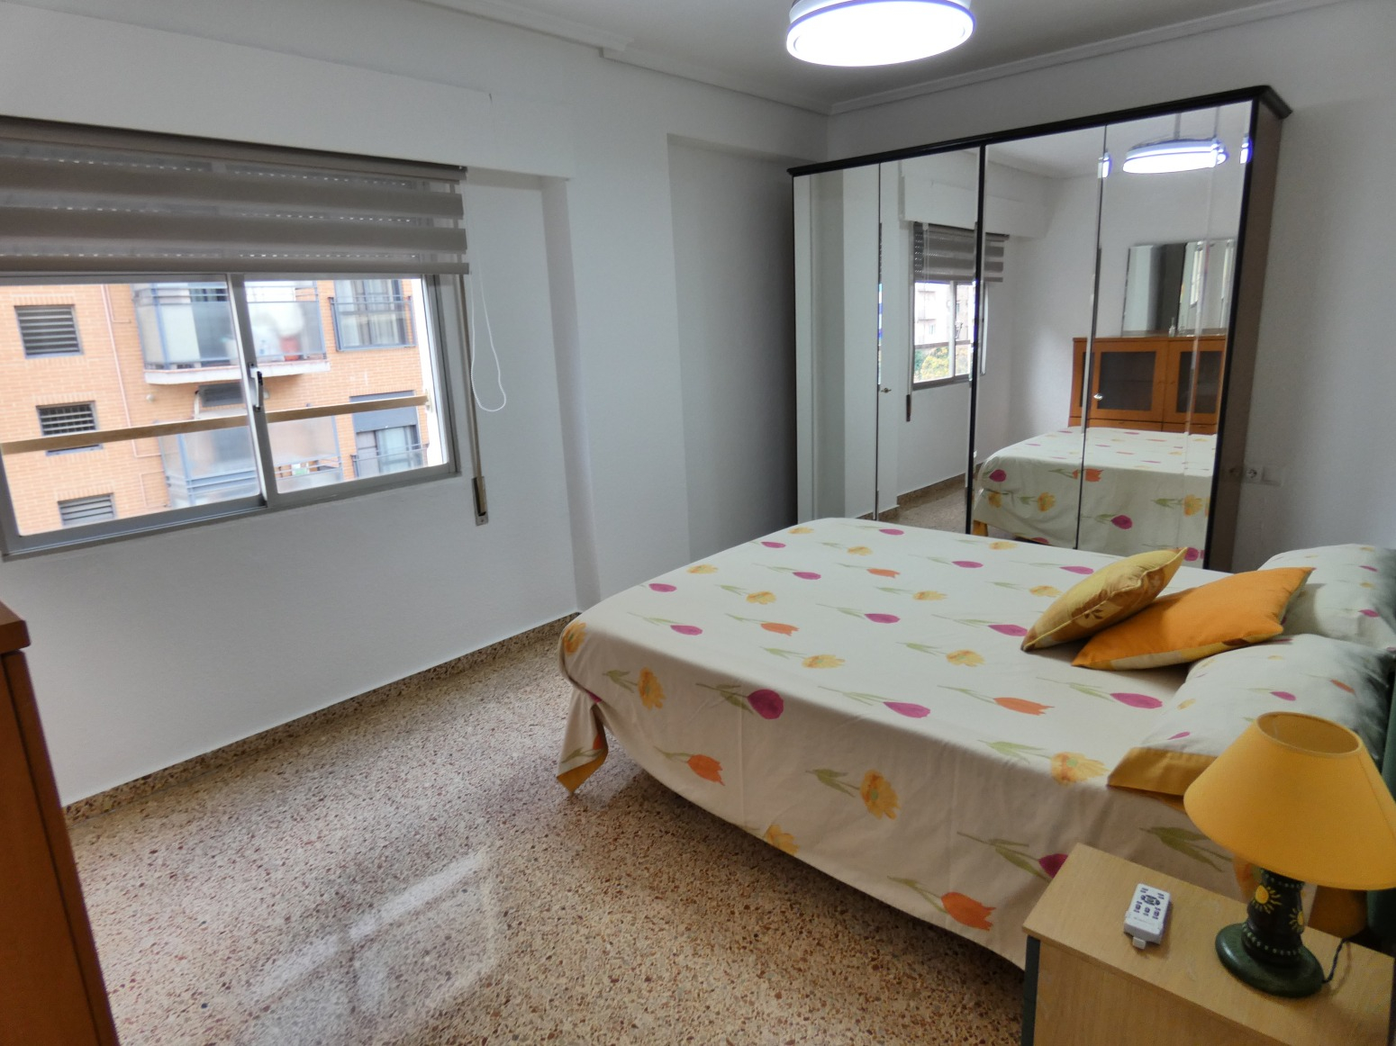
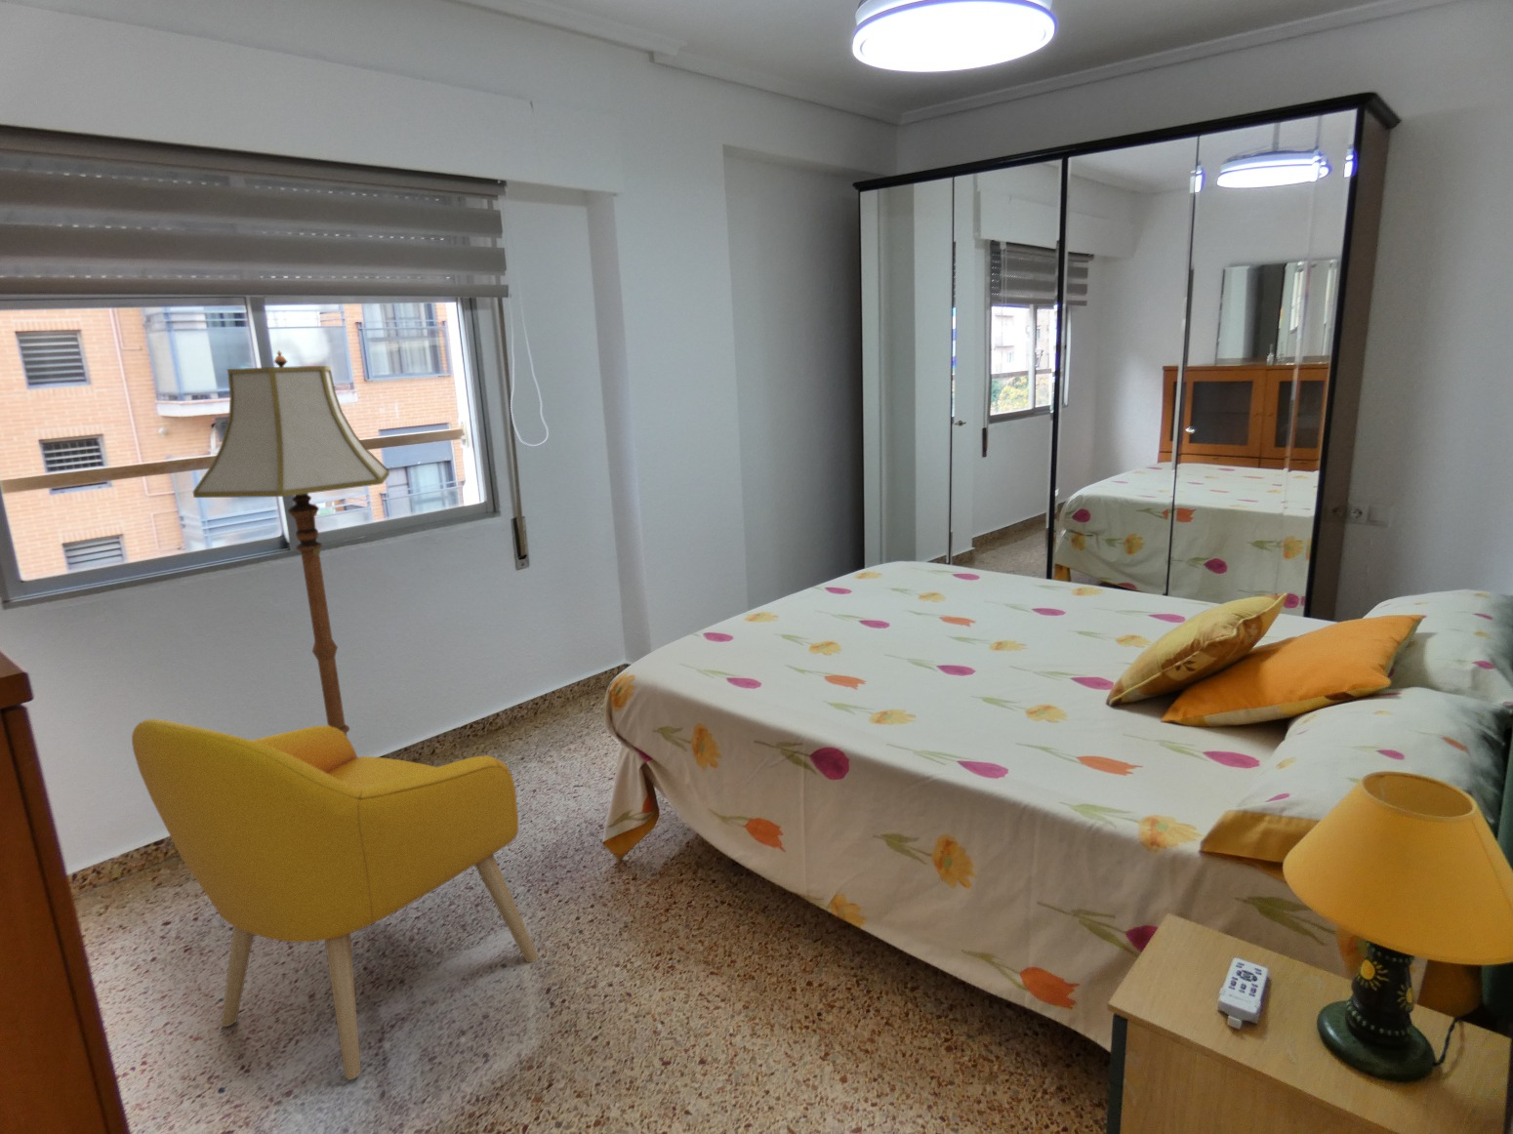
+ floor lamp (316, 602)
+ armchair (331, 842)
